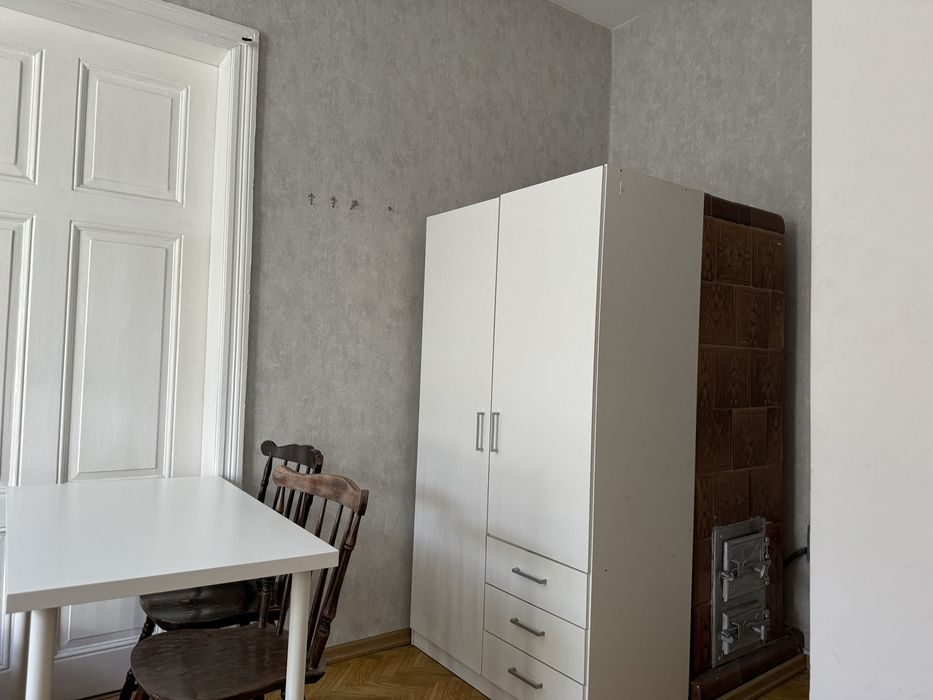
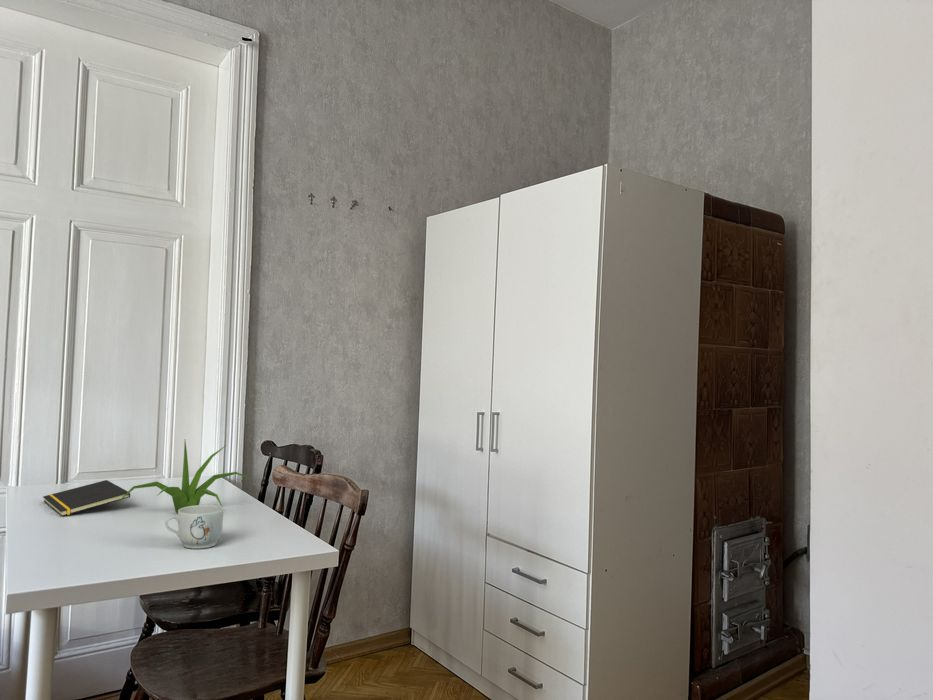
+ notepad (85, 496)
+ plant (195, 475)
+ mug (194, 527)
